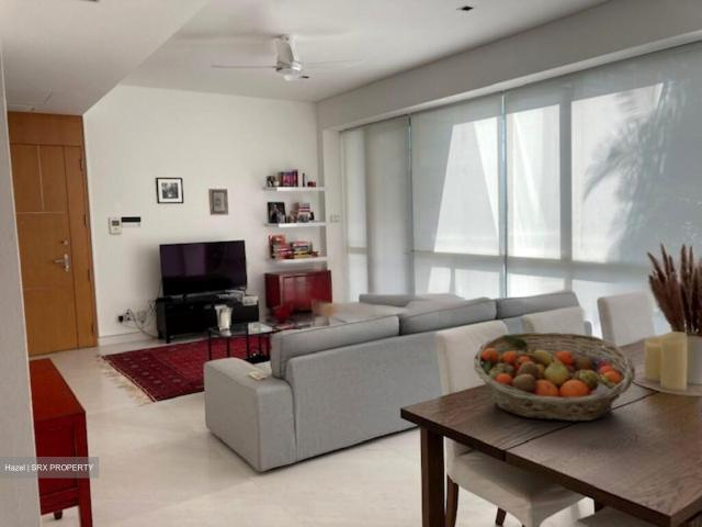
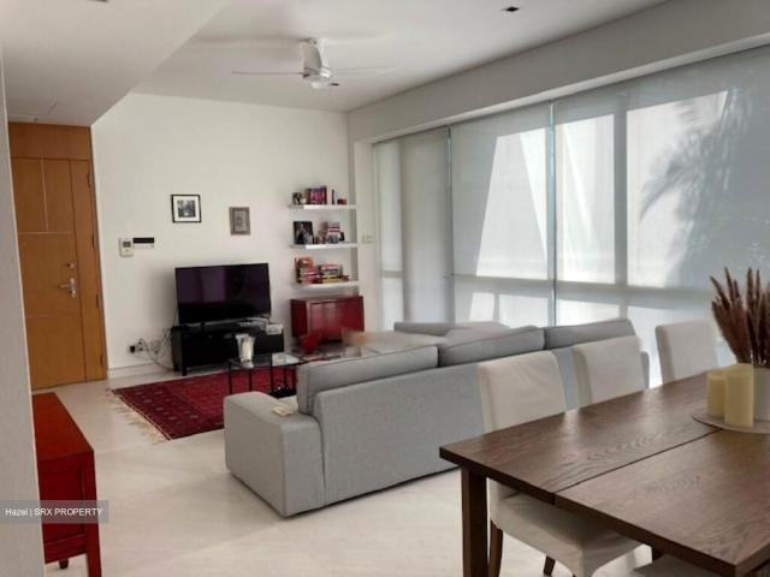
- fruit basket (551, 373)
